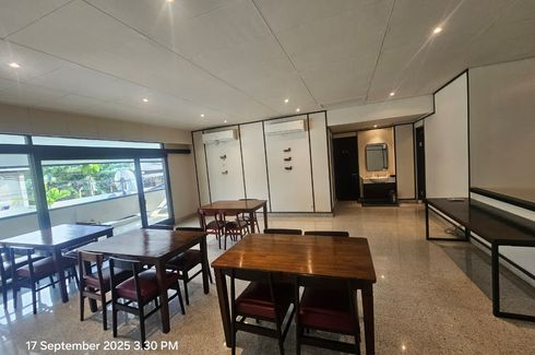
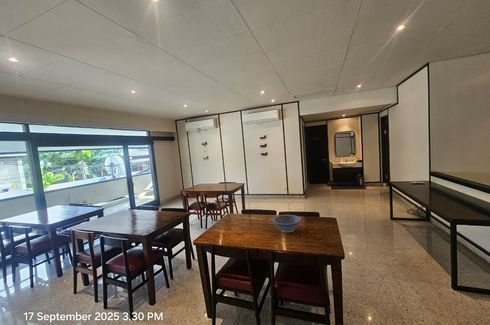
+ decorative bowl (287, 224)
